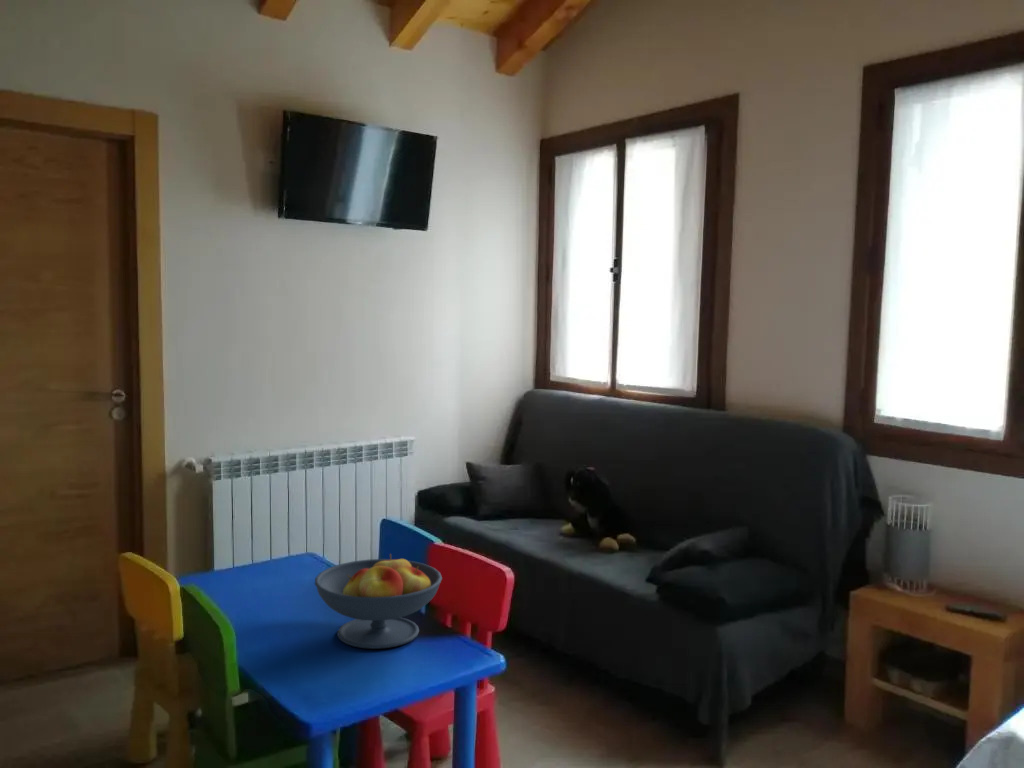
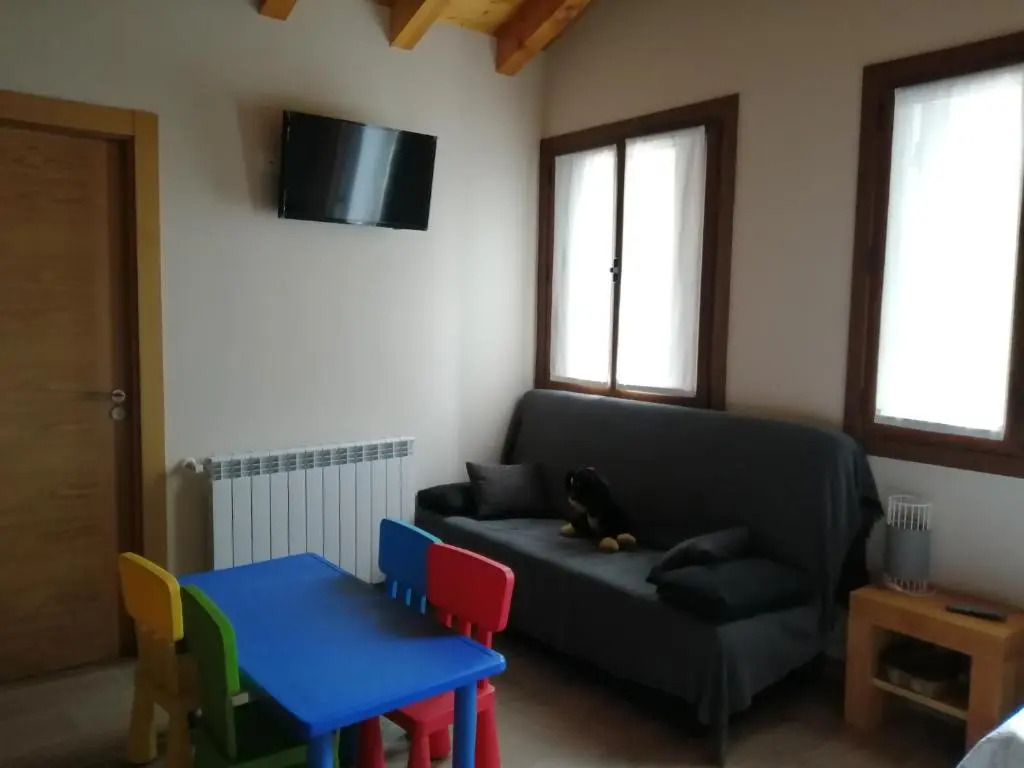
- fruit bowl (378, 595)
